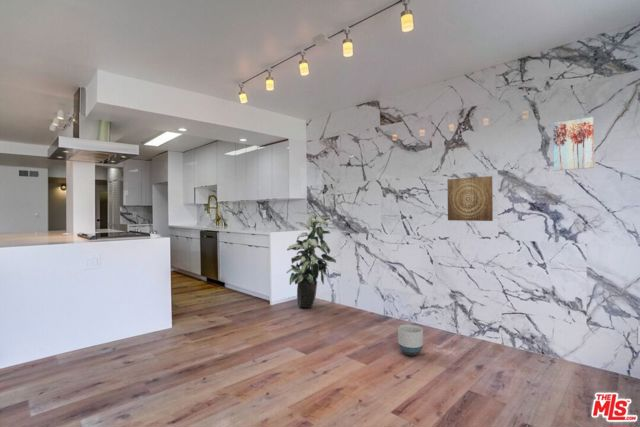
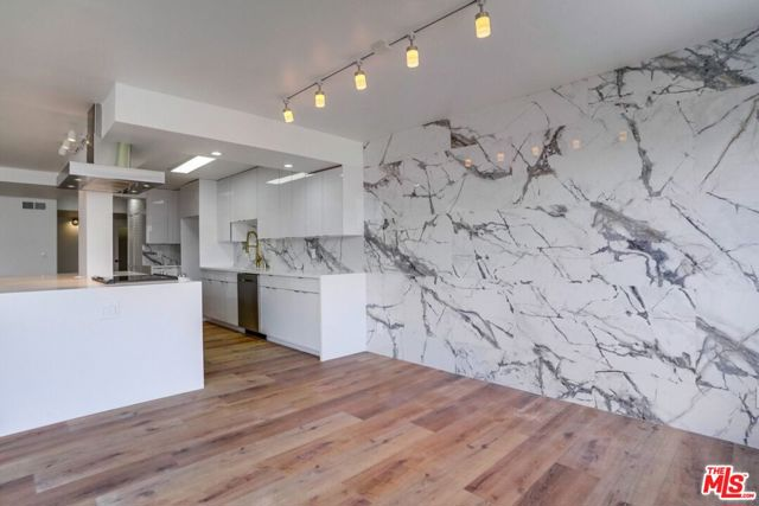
- wall art (572, 144)
- wall art (469, 199)
- planter (410, 341)
- indoor plant (308, 258)
